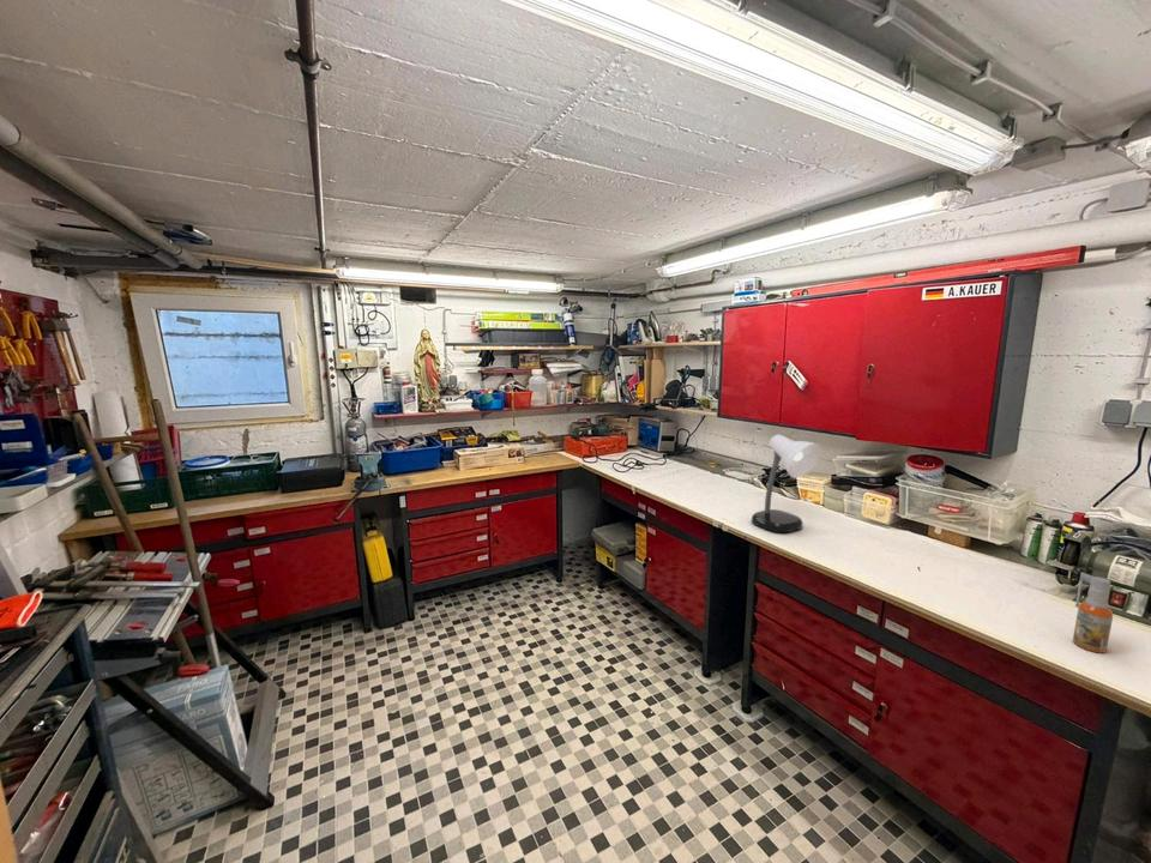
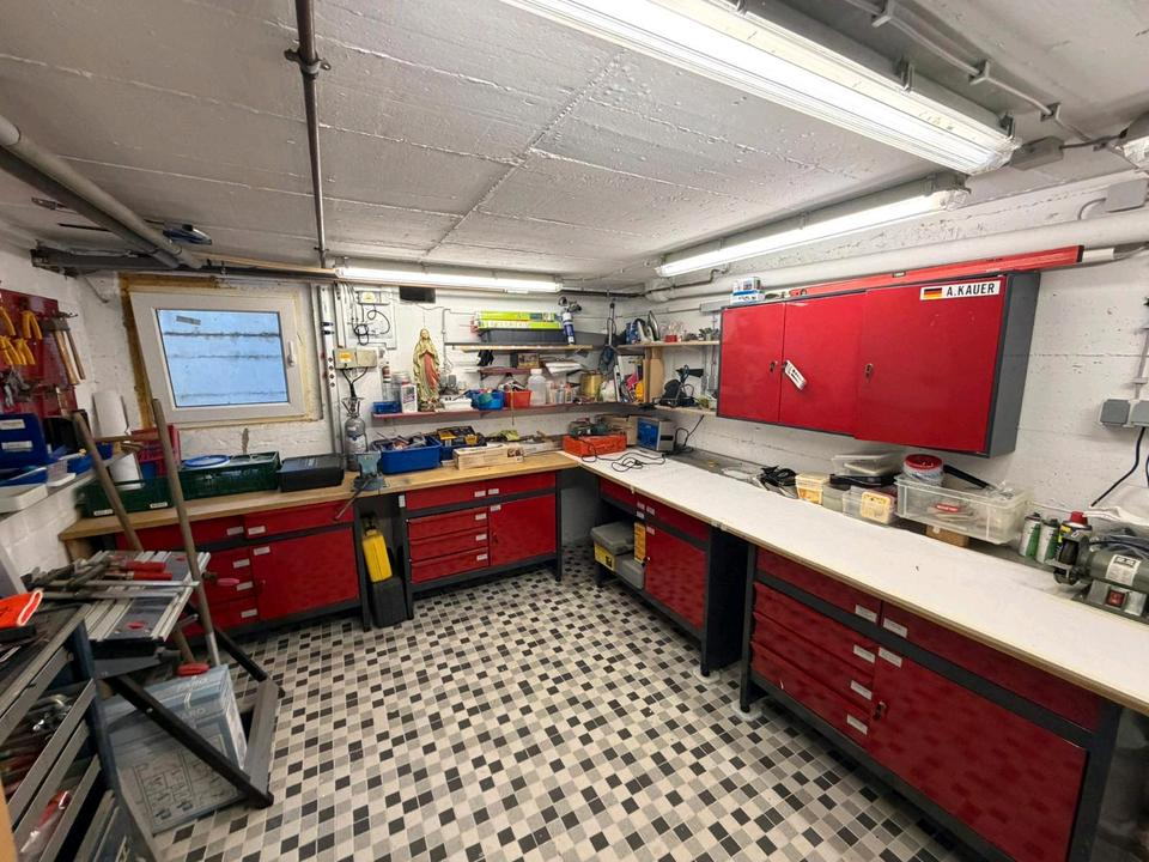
- spray bottle (1091, 611)
- desk lamp (790, 476)
